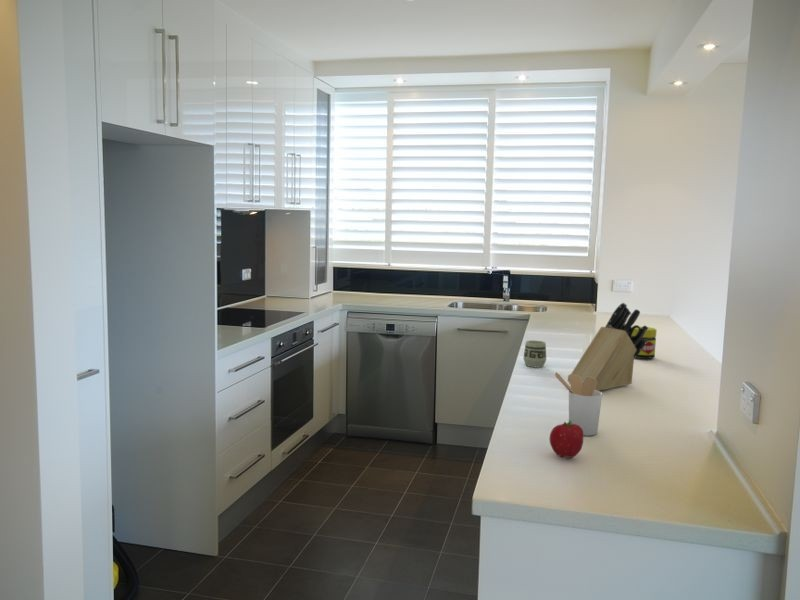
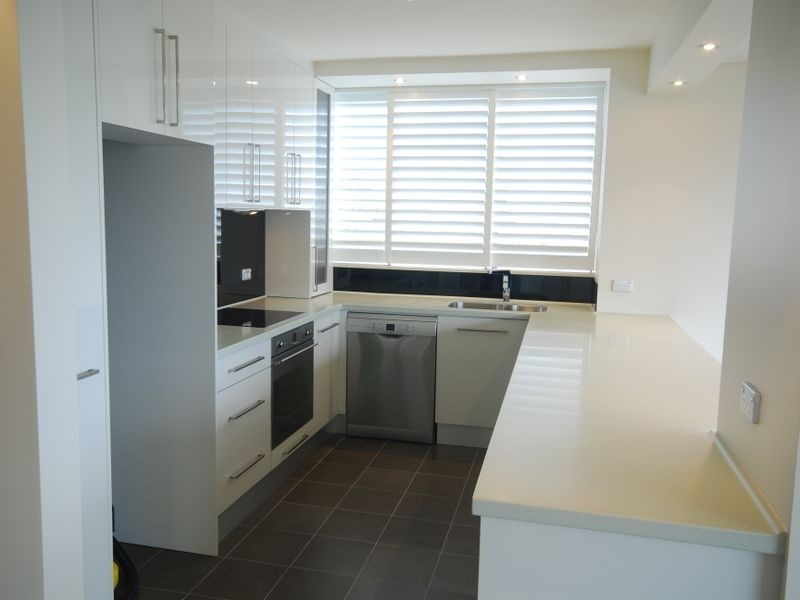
- fruit (566, 438)
- utensil holder (576, 401)
- cup (535, 353)
- jar (642, 339)
- knife block (610, 345)
